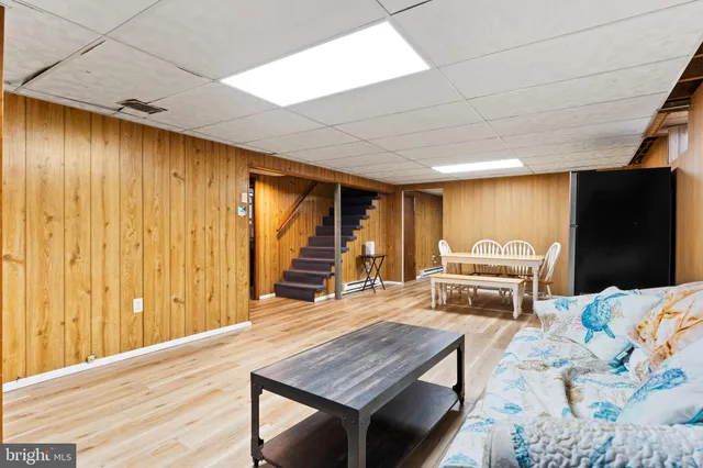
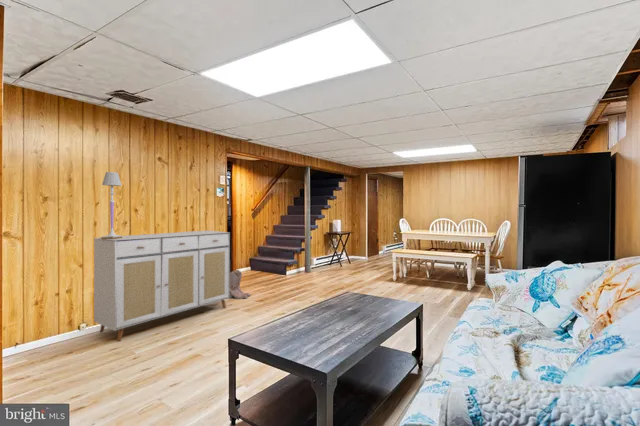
+ table lamp (111, 205)
+ boots (238, 283)
+ sideboard (170, 276)
